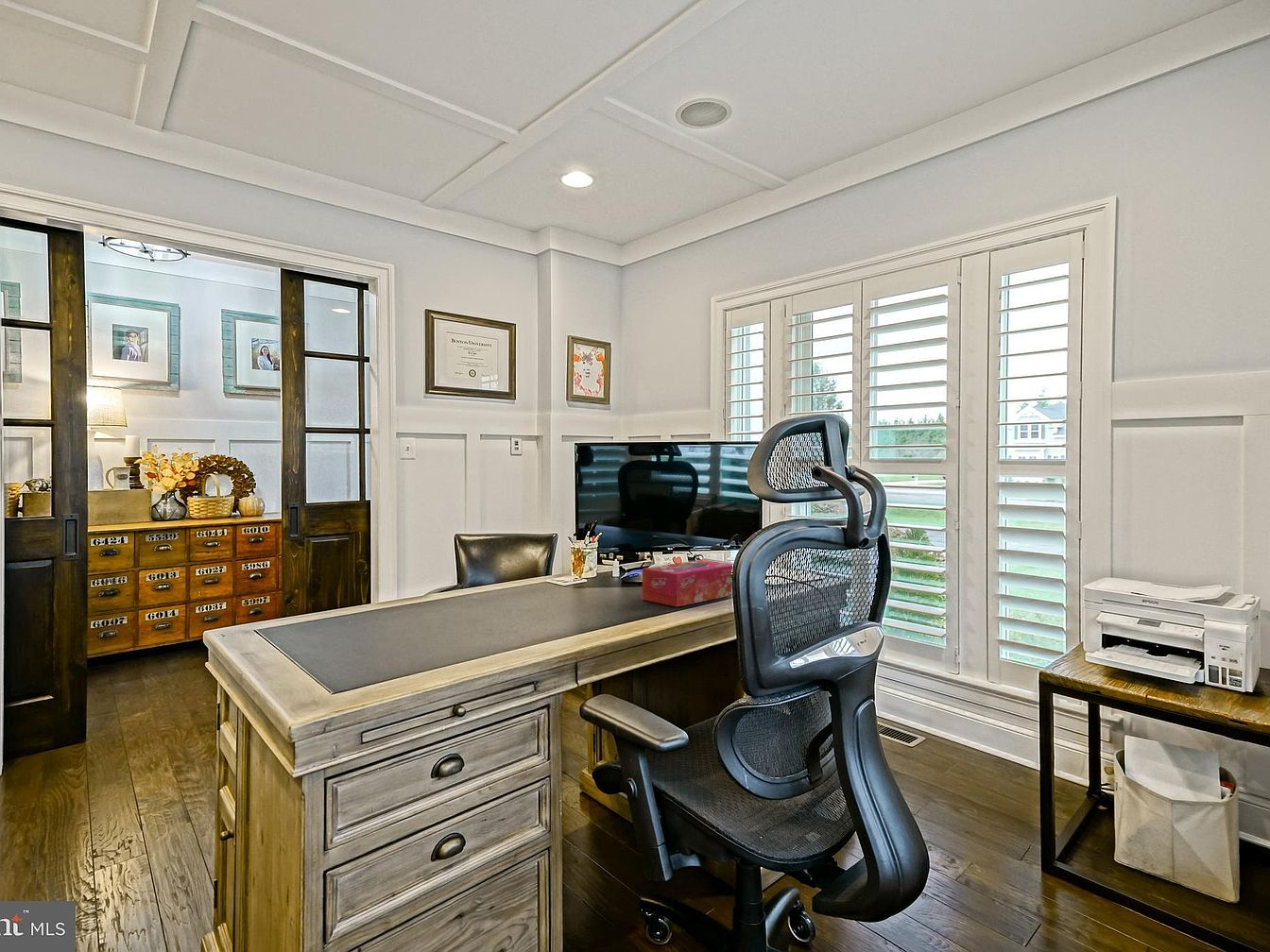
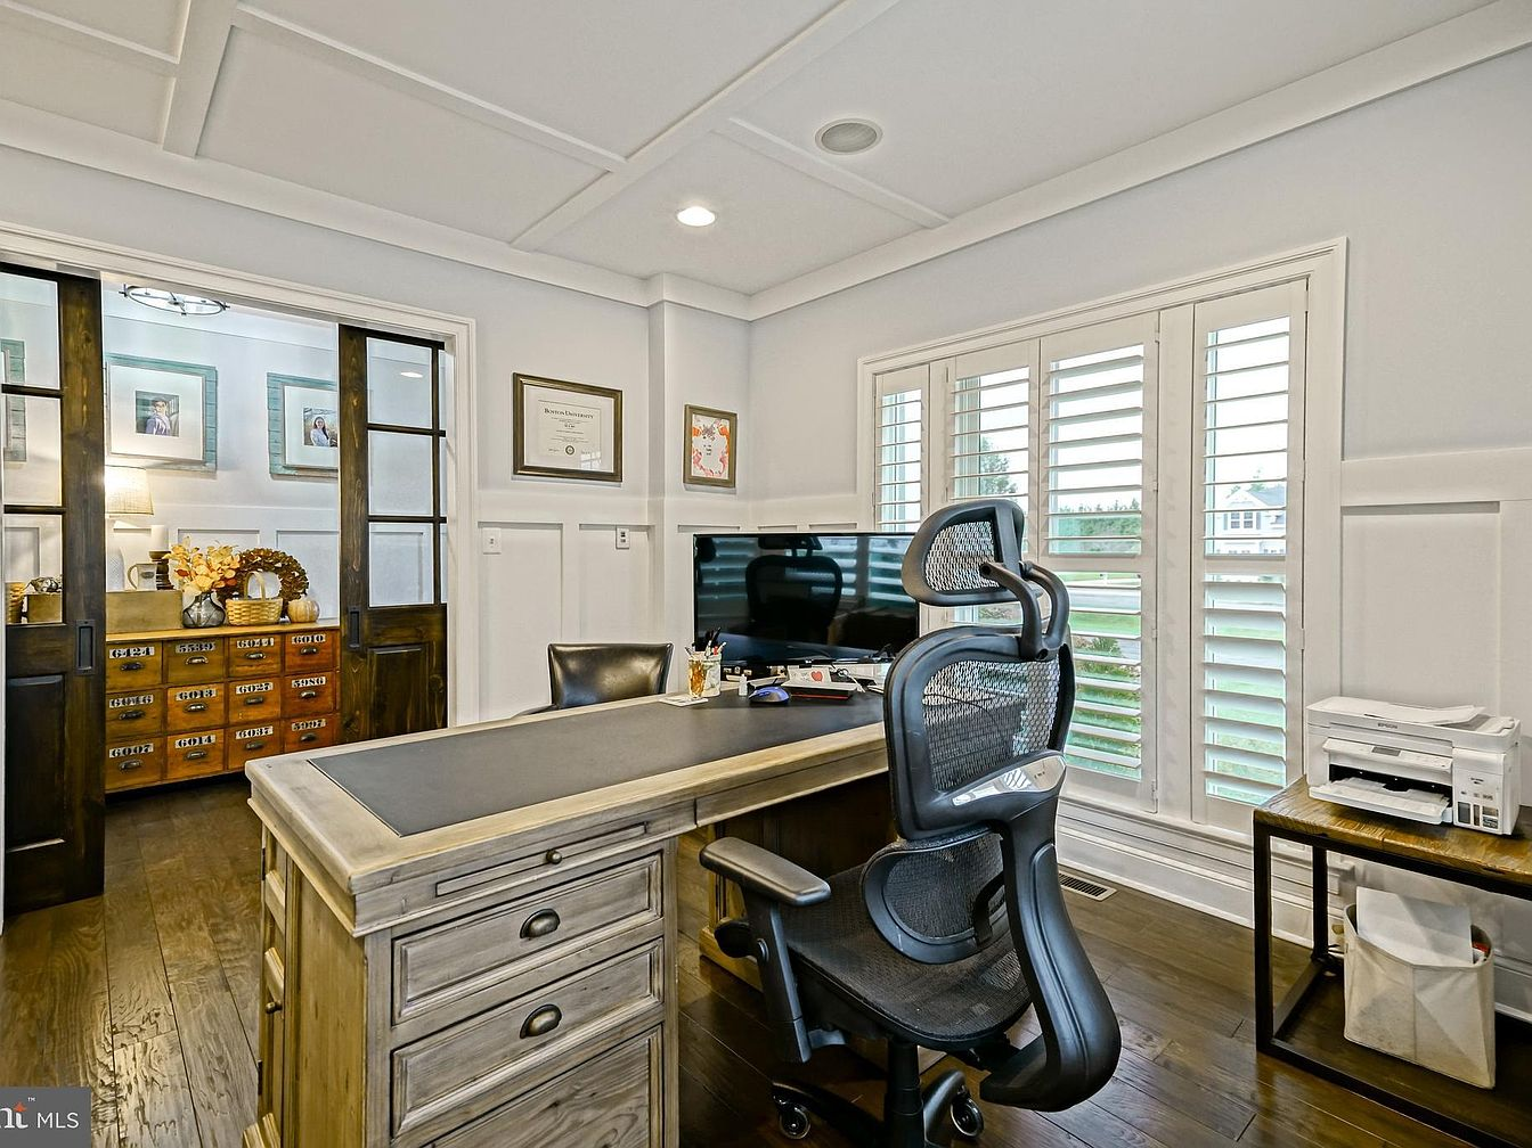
- tissue box (690, 581)
